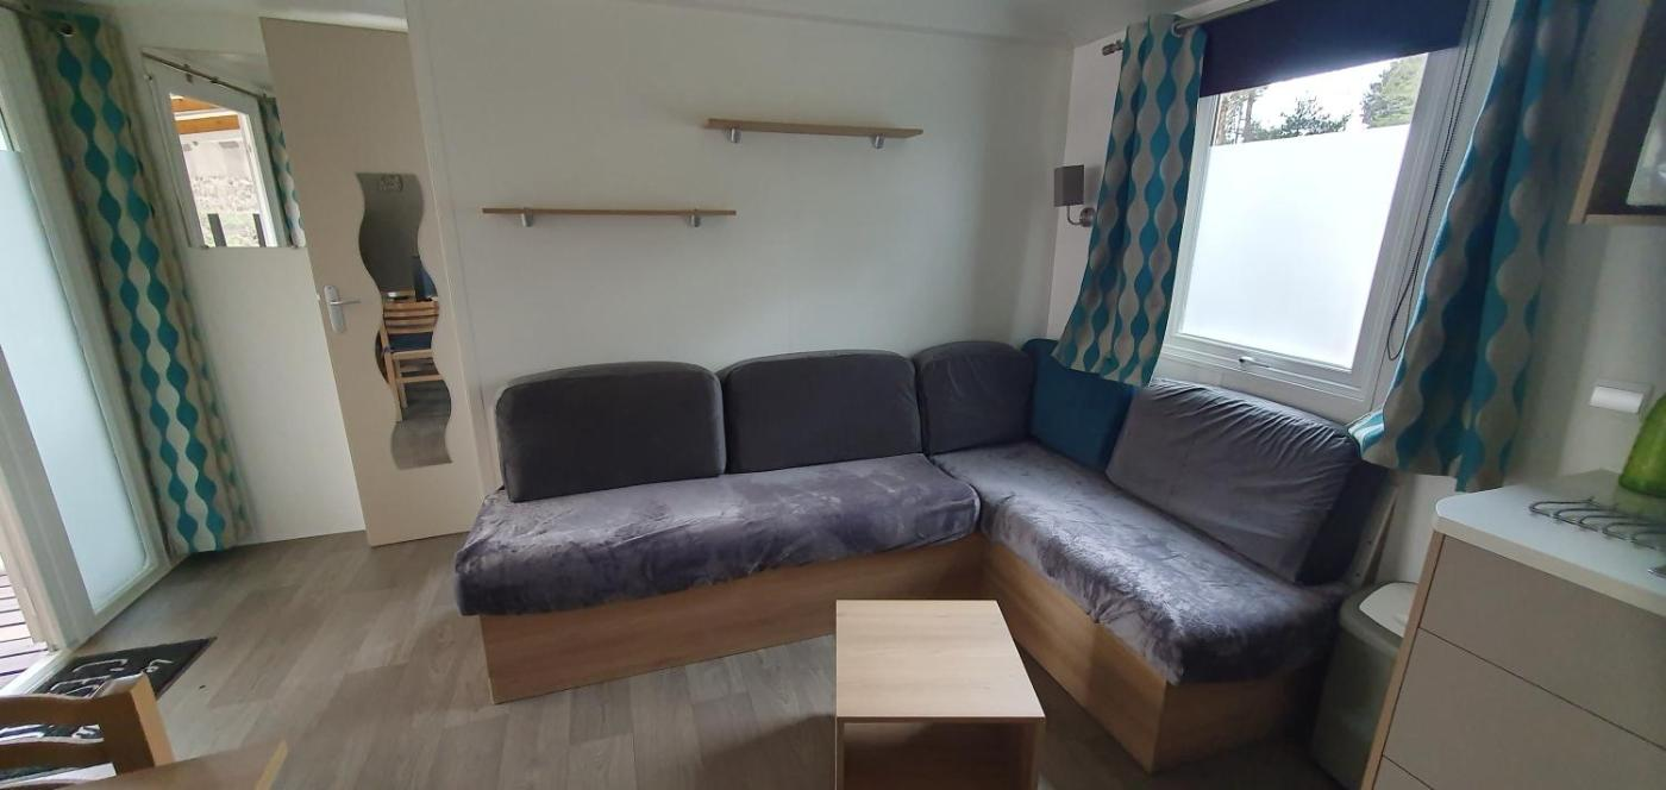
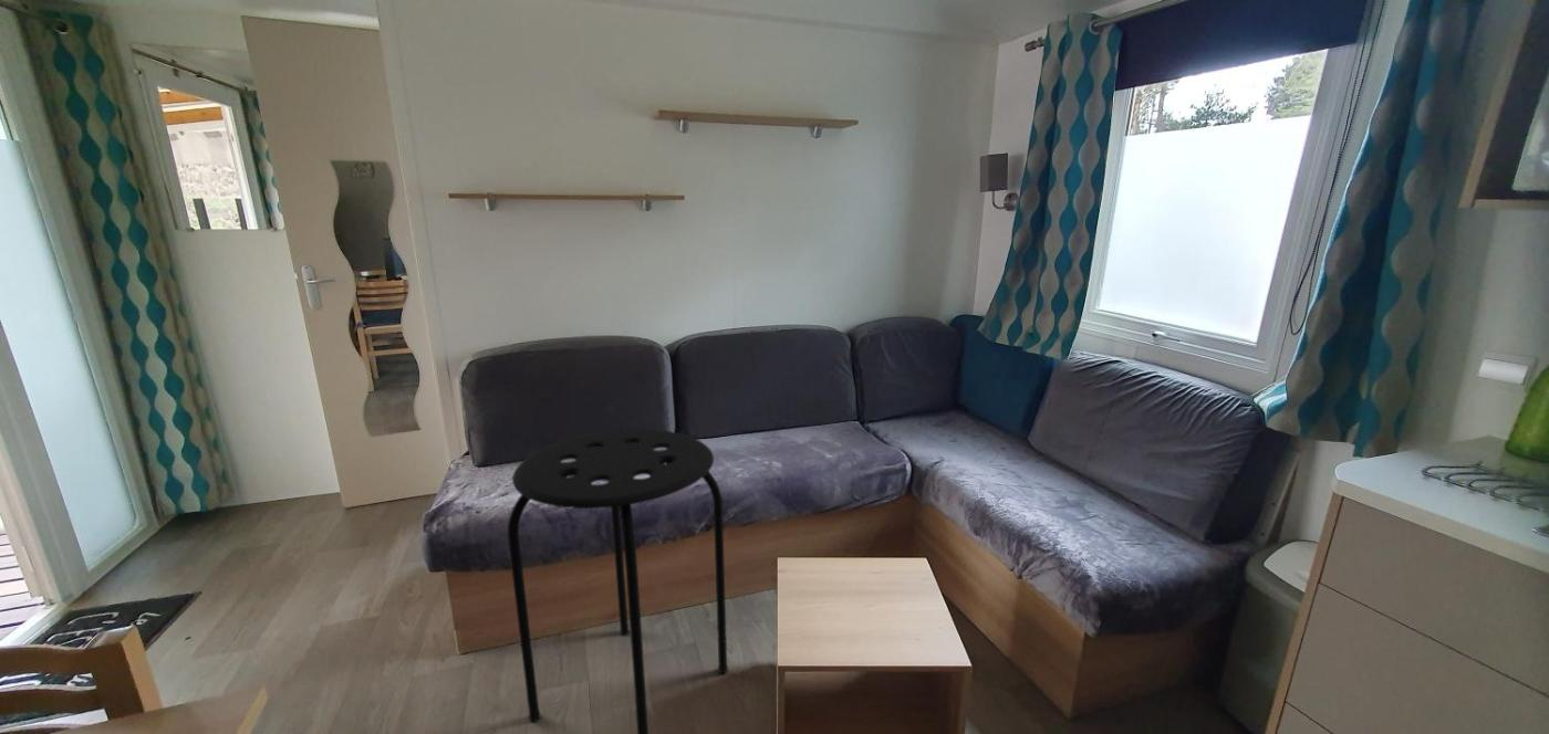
+ stool (624, 581)
